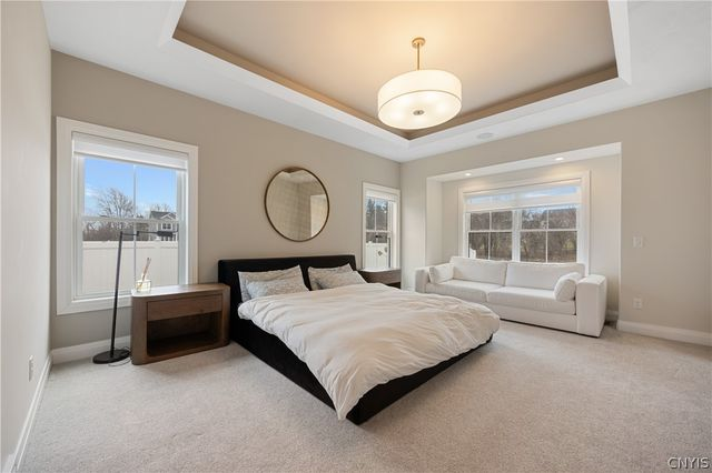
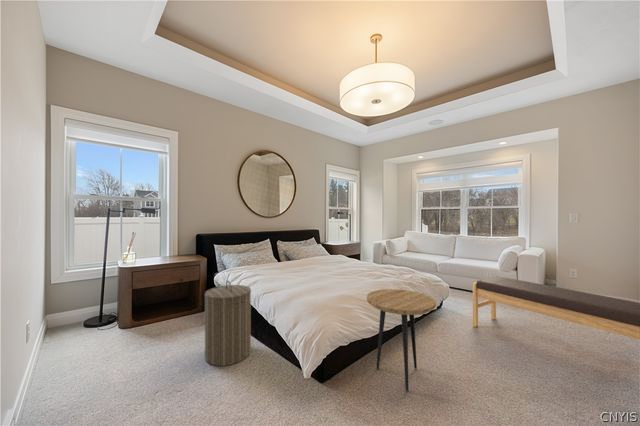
+ bench (555, 317)
+ laundry hamper (228, 317)
+ side table (403, 337)
